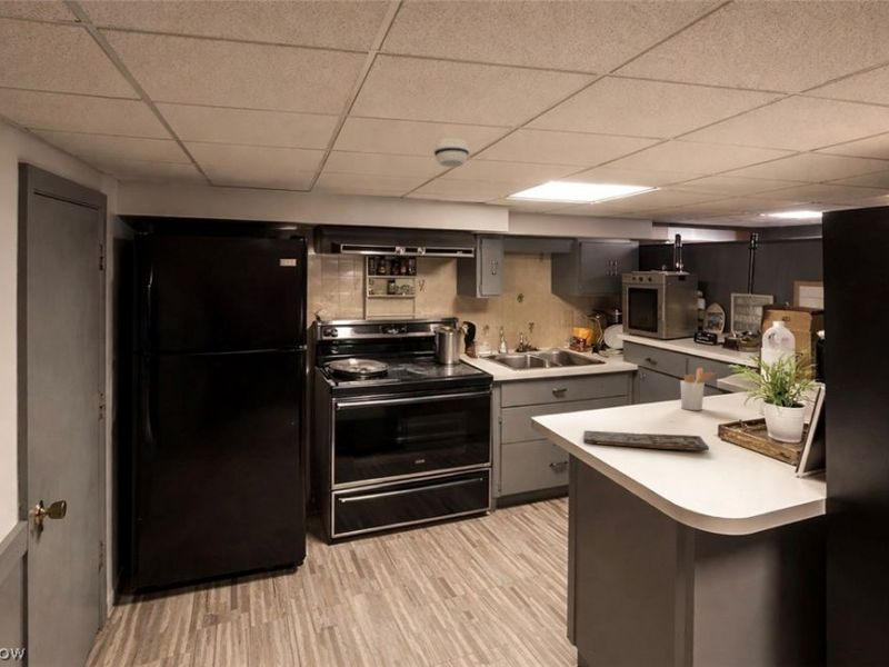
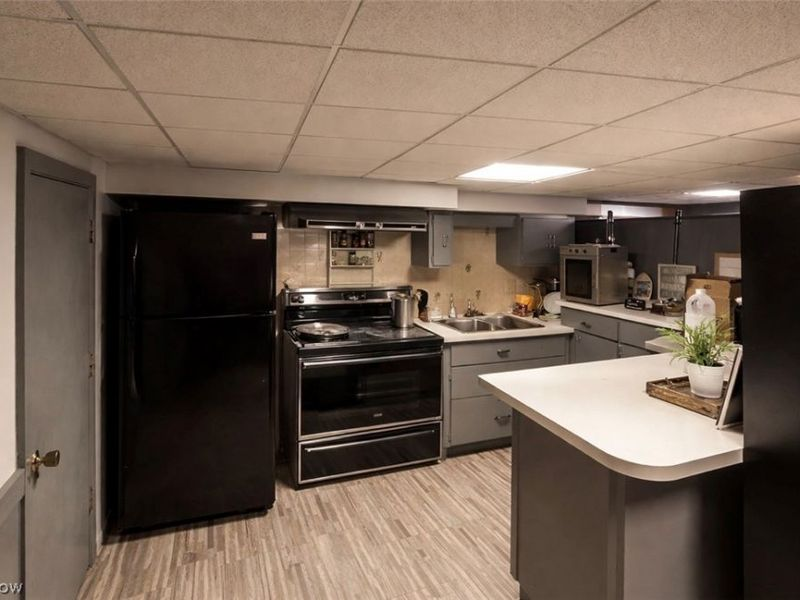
- smoke detector (451, 152)
- utensil holder (697, 389)
- cutting board (642, 439)
